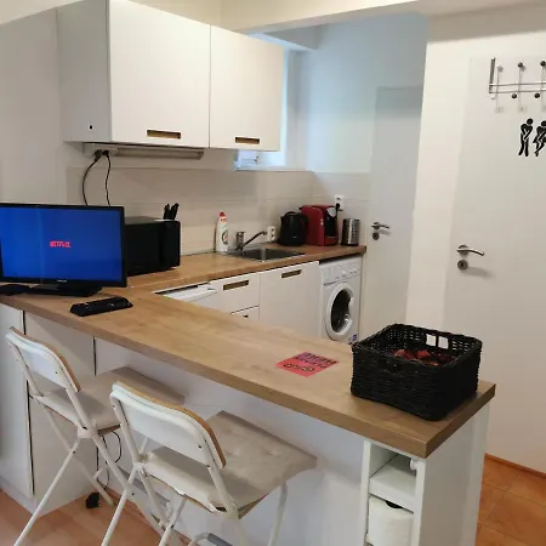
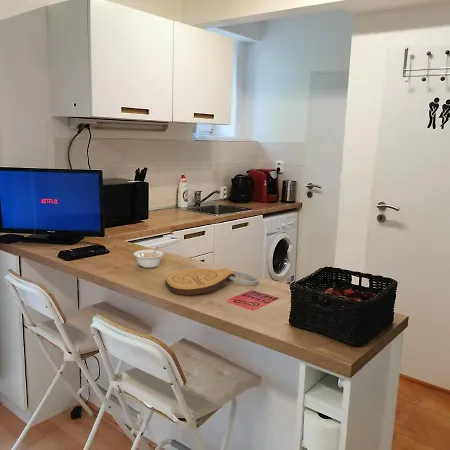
+ key chain (213, 277)
+ legume (148, 257)
